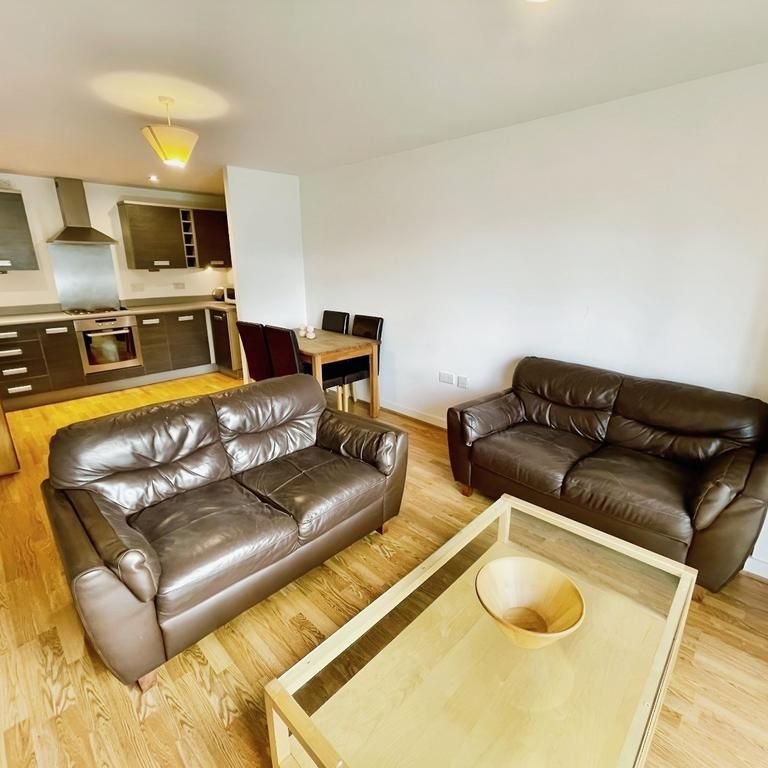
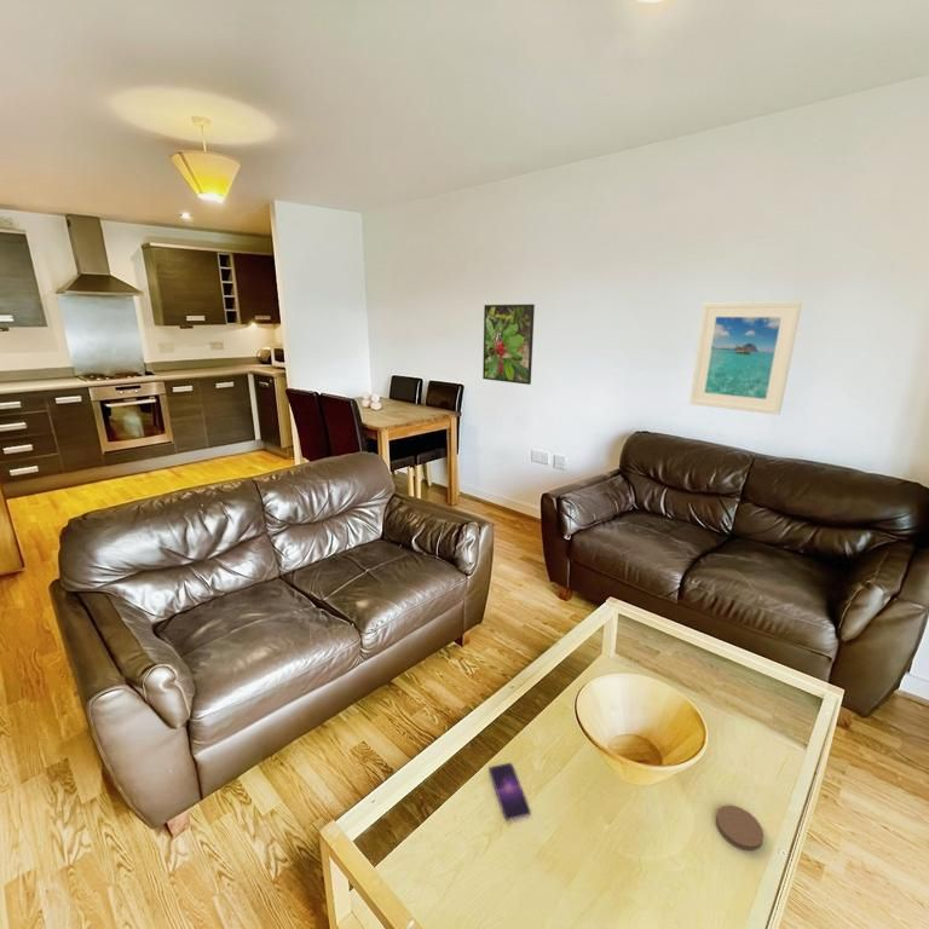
+ coaster (739, 826)
+ smartphone (508, 790)
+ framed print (740, 357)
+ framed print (507, 344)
